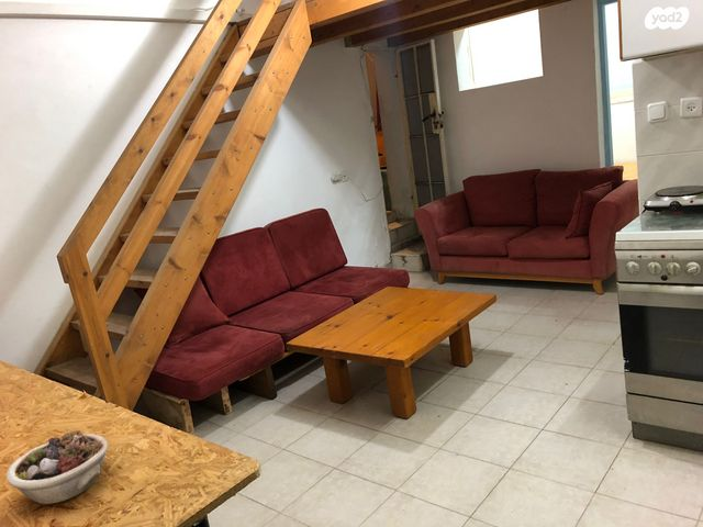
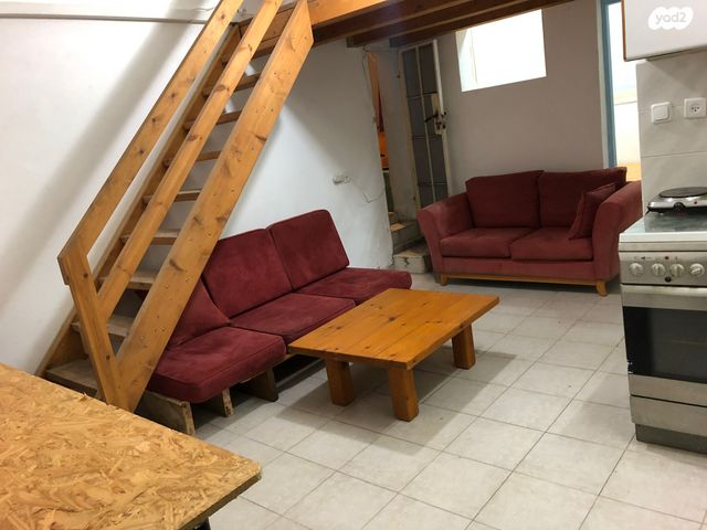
- succulent planter (60, 466)
